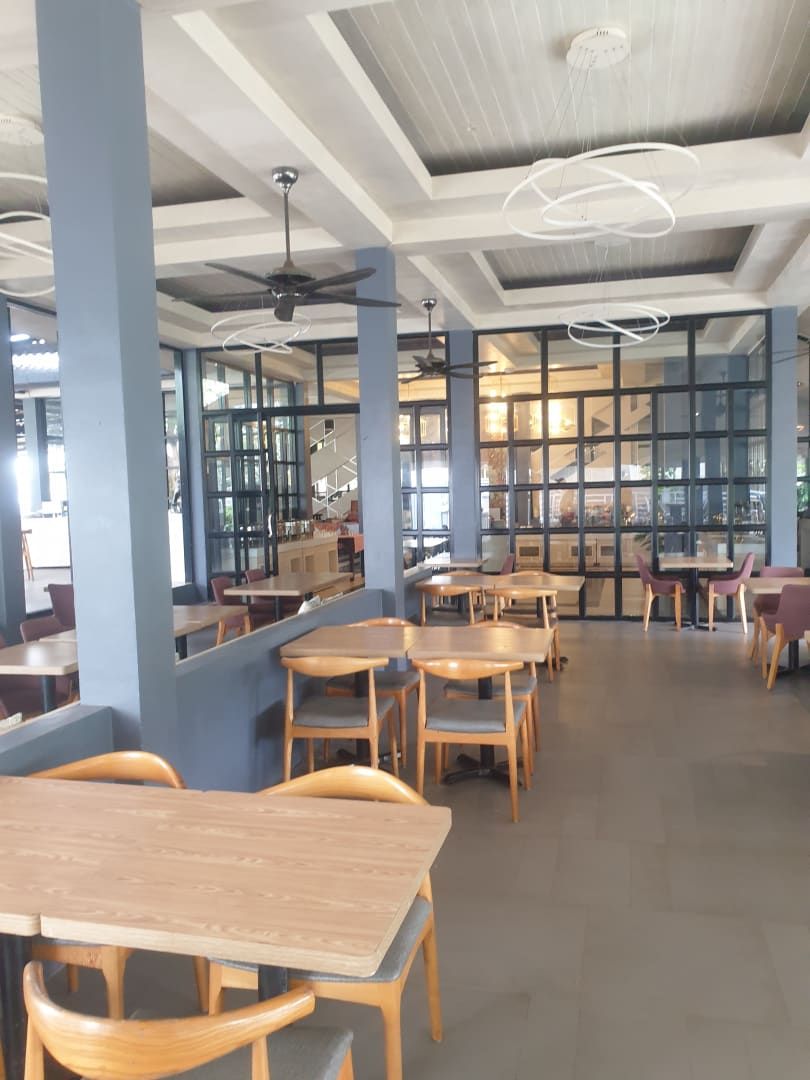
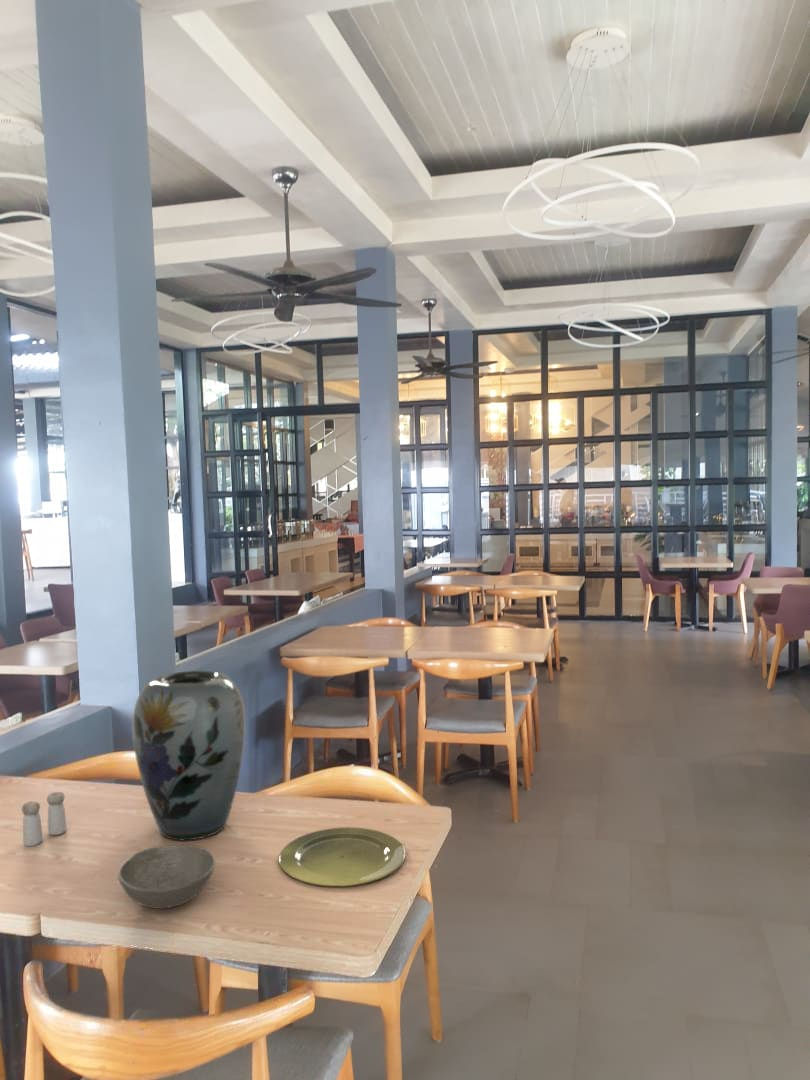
+ soup bowl (167, 880)
+ plate (342, 855)
+ vase (191, 752)
+ salt and pepper shaker (48, 817)
